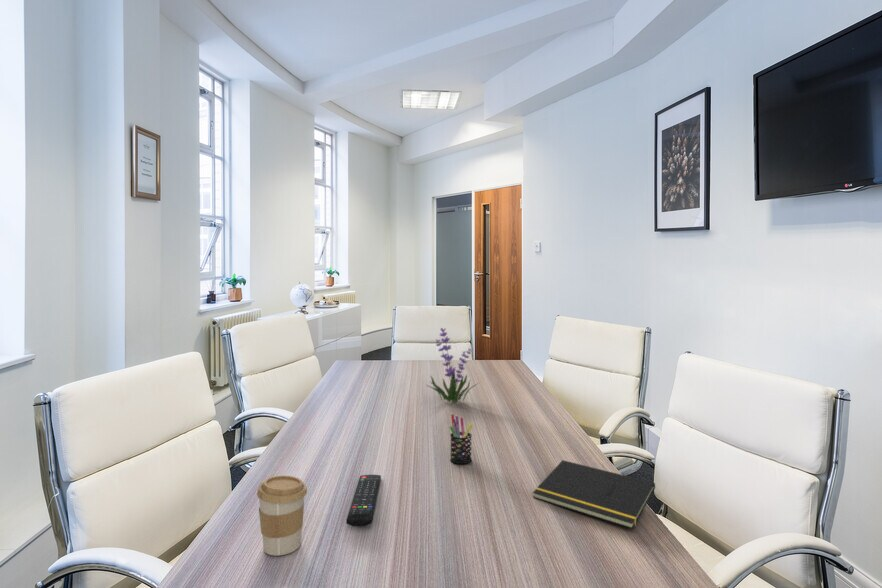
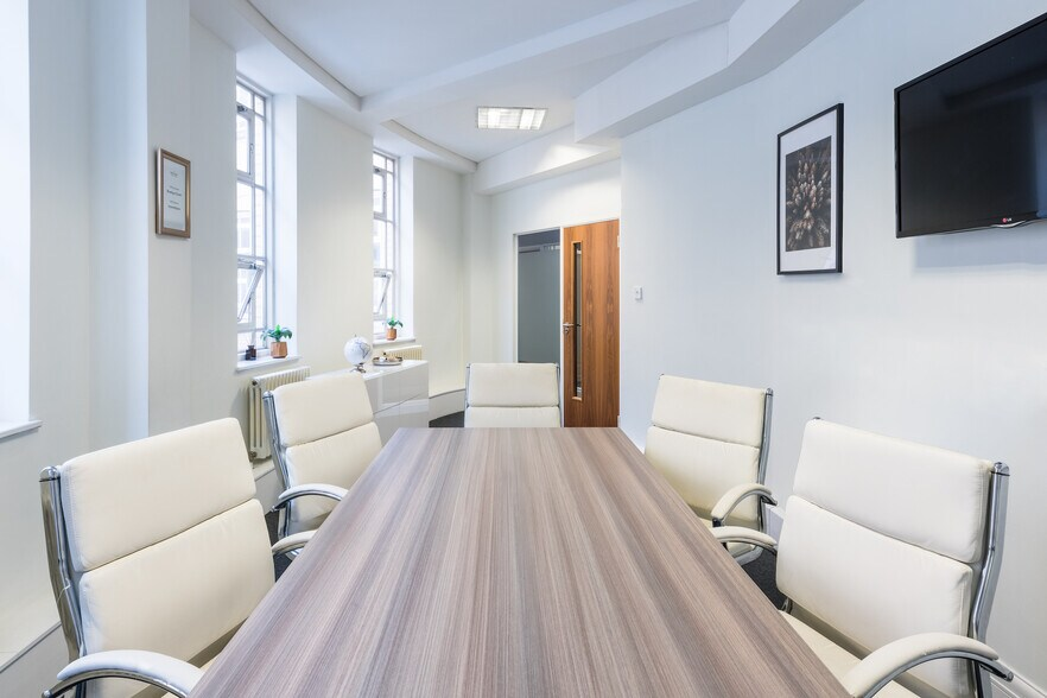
- coffee cup (282, 512)
- plant (451, 366)
- notepad (593, 490)
- pen holder (458, 438)
- remote control (365, 497)
